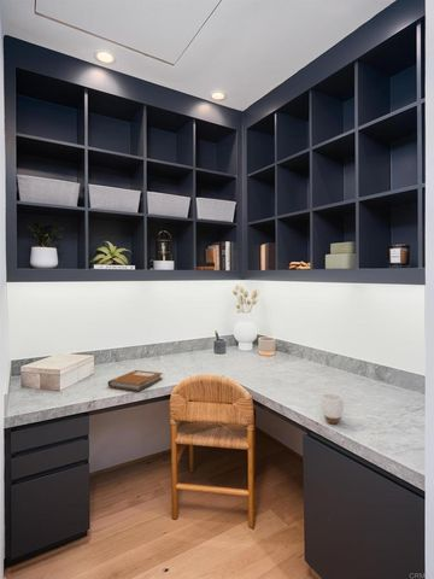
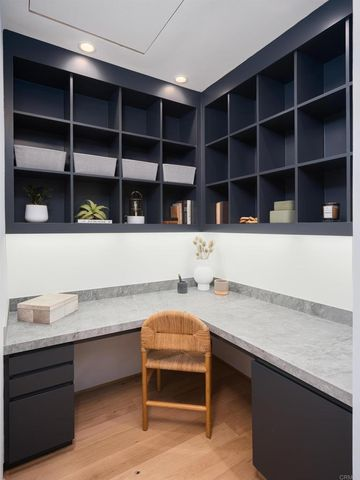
- notebook (136, 379)
- mug (332, 407)
